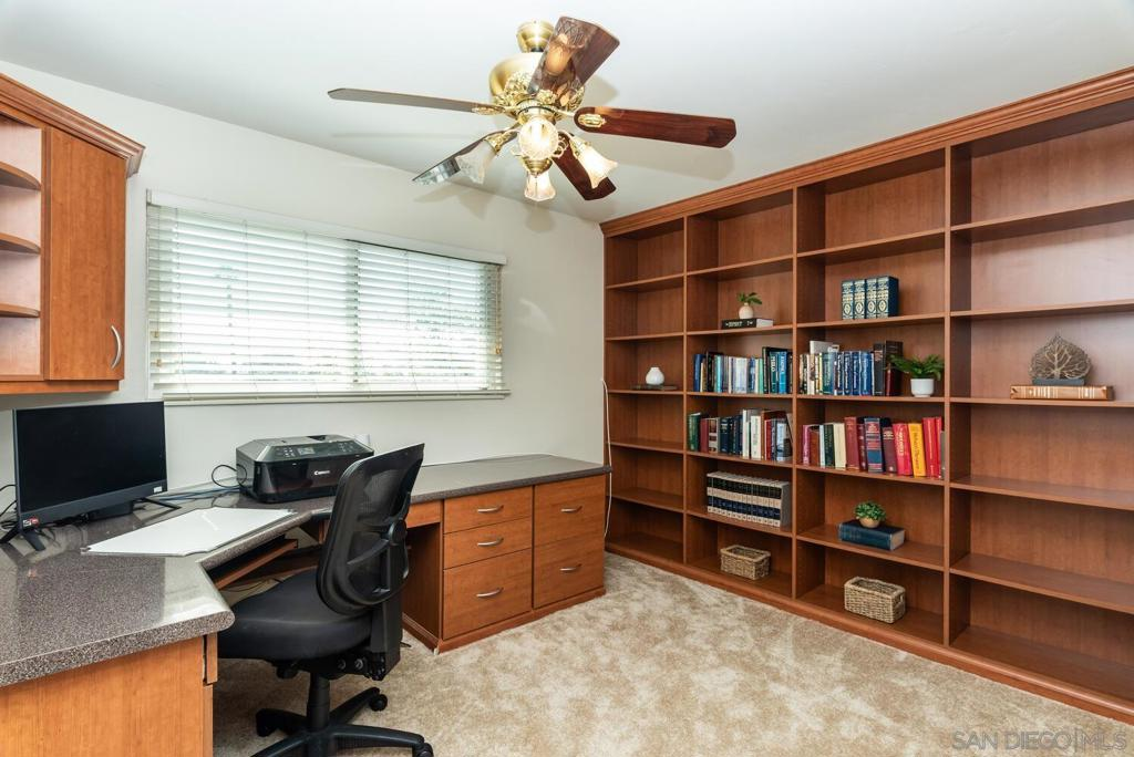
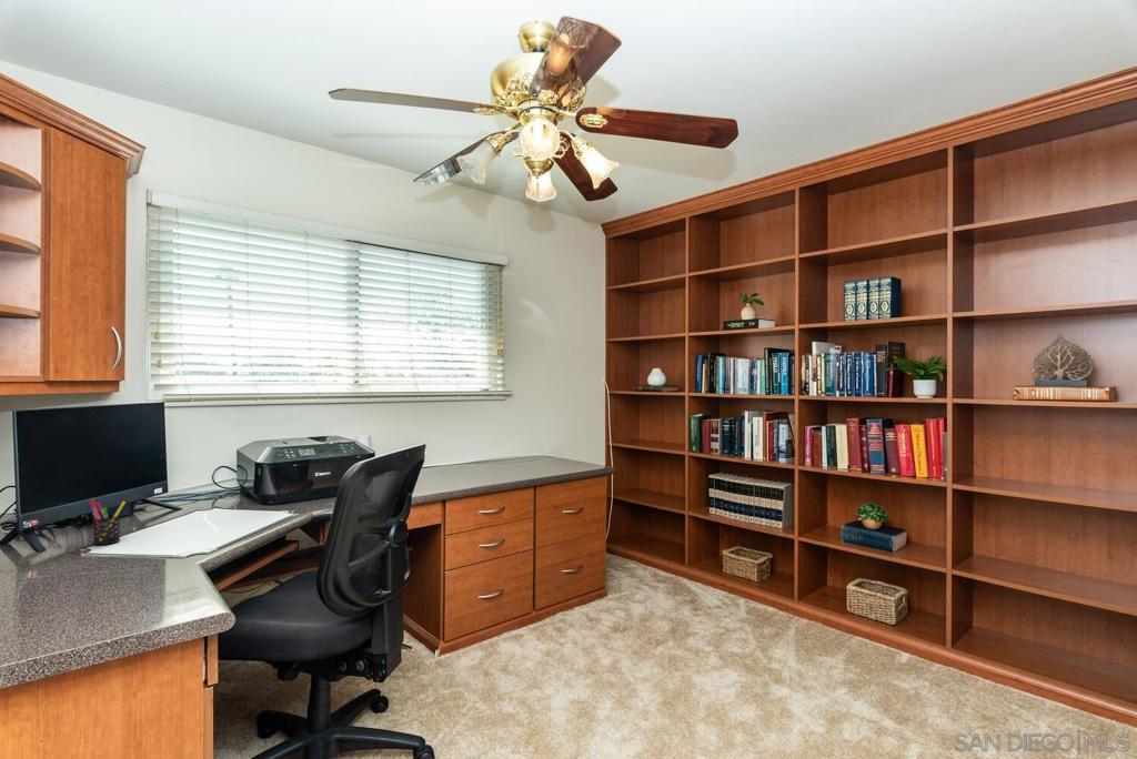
+ pen holder (104, 520)
